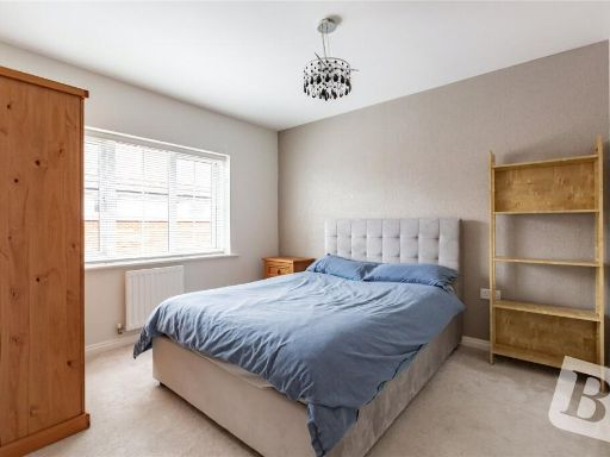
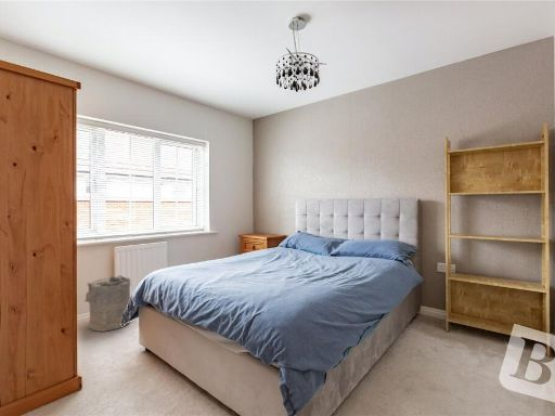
+ laundry hamper (107, 300)
